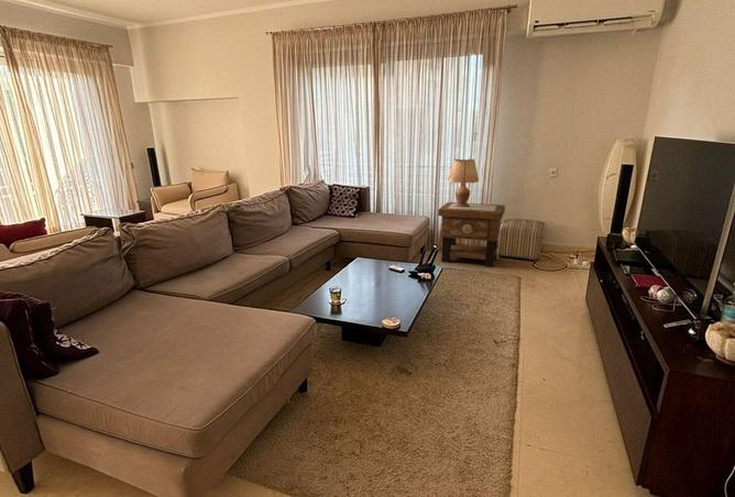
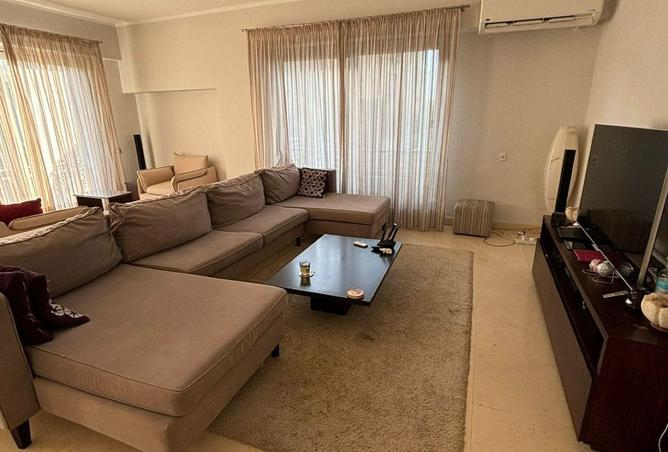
- side table (470, 233)
- lamp (462, 183)
